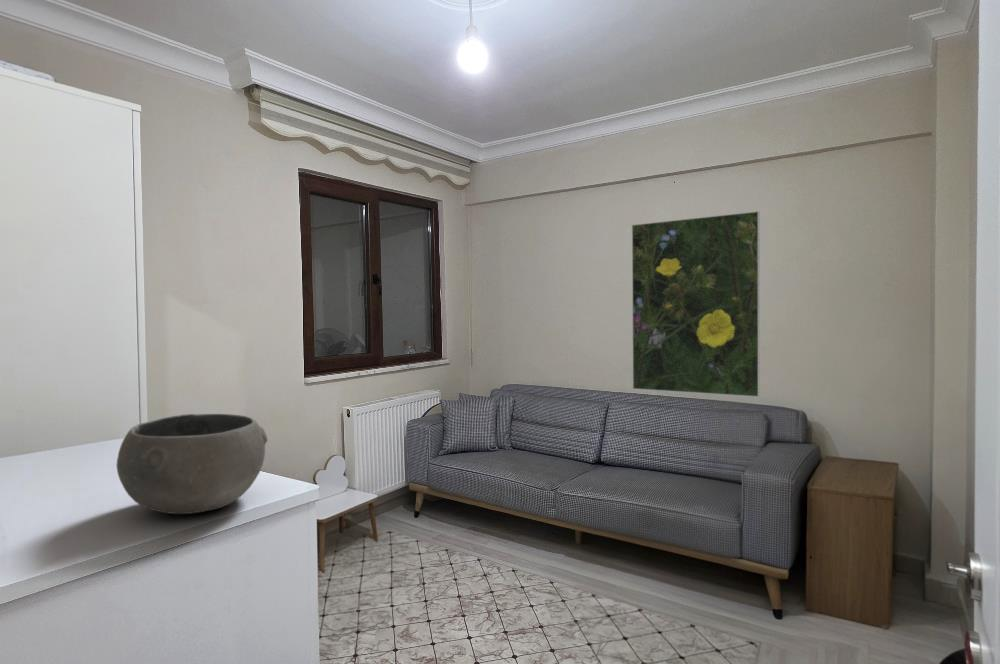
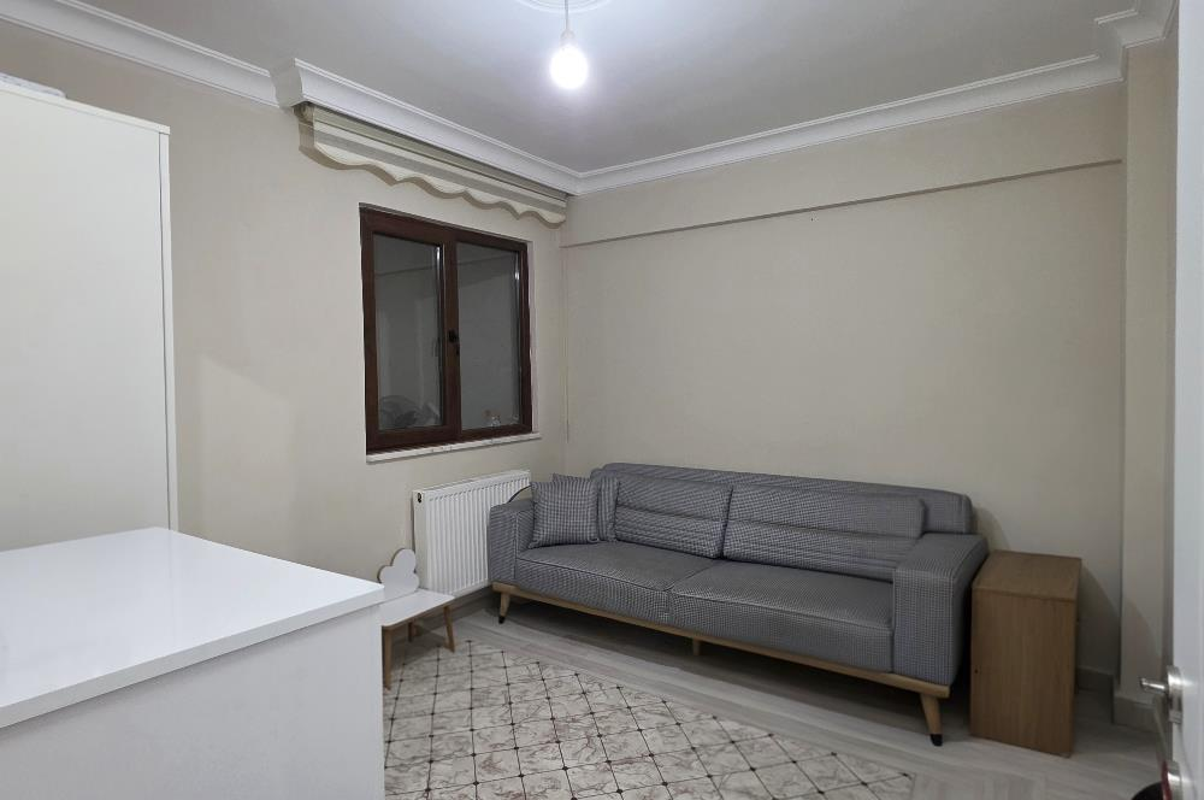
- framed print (692, 305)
- bowl (194, 463)
